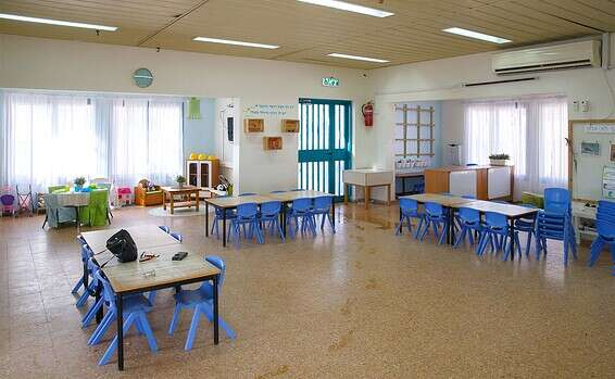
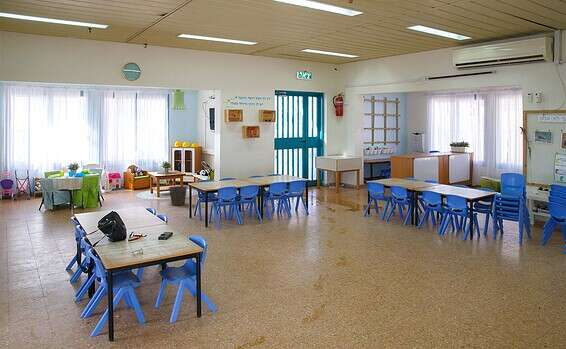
+ waste bin (178, 195)
